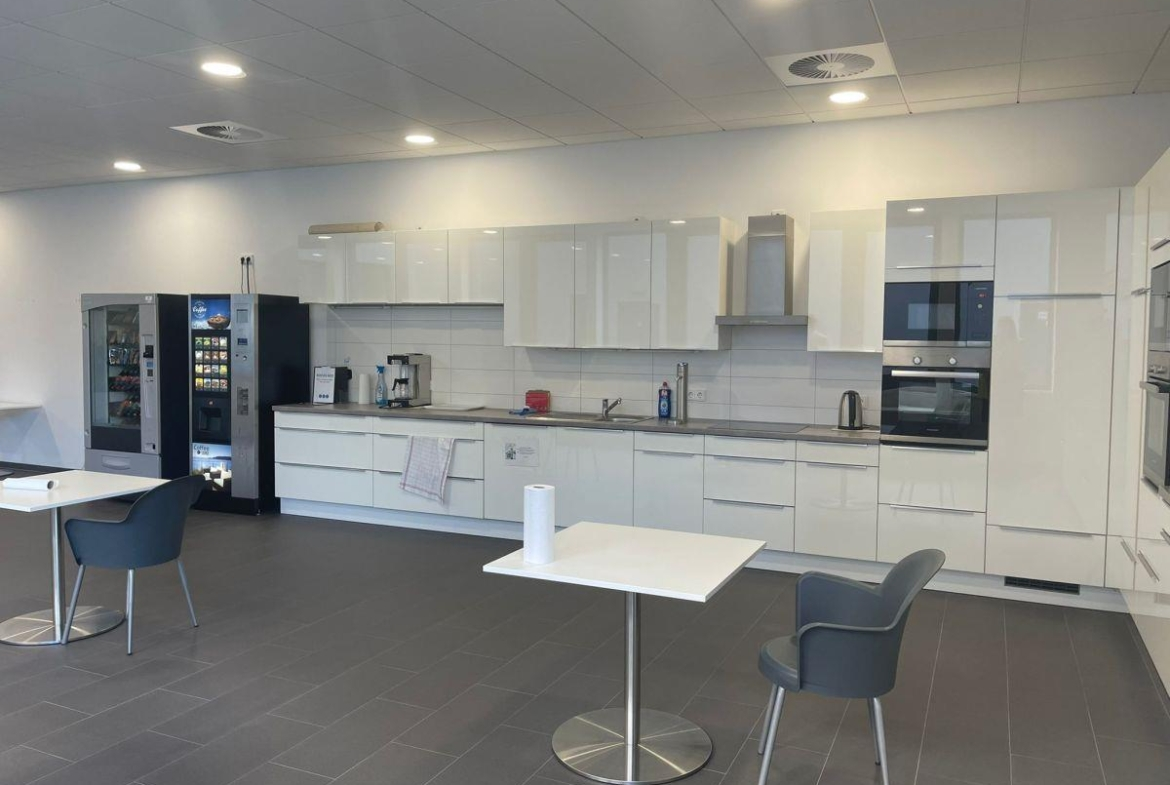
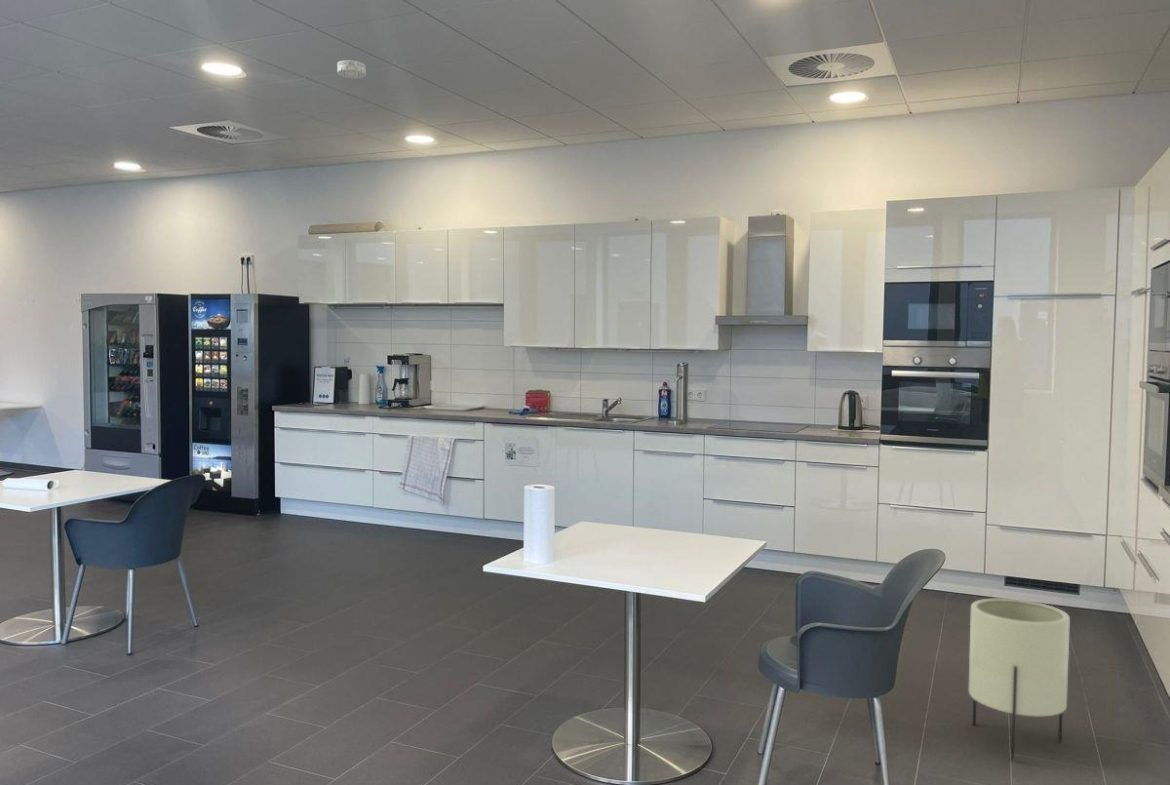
+ smoke detector (351, 68)
+ planter (1018, 676)
